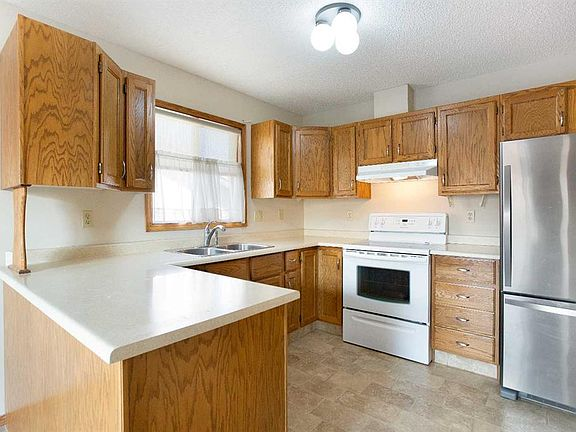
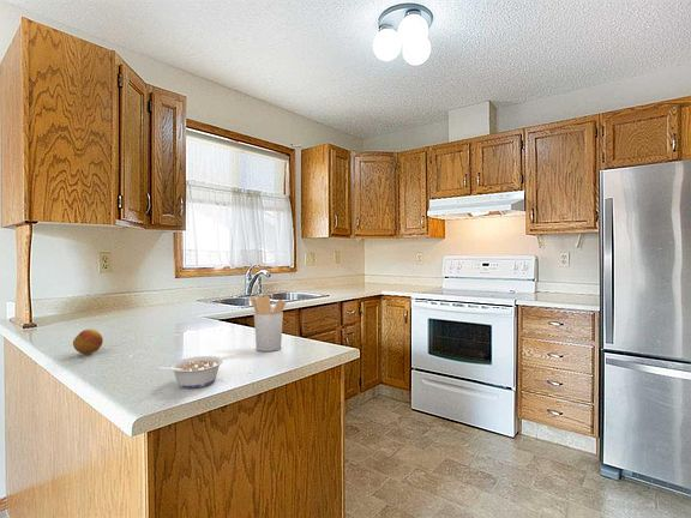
+ legume (196, 371)
+ utensil holder (265, 320)
+ fruit (88, 341)
